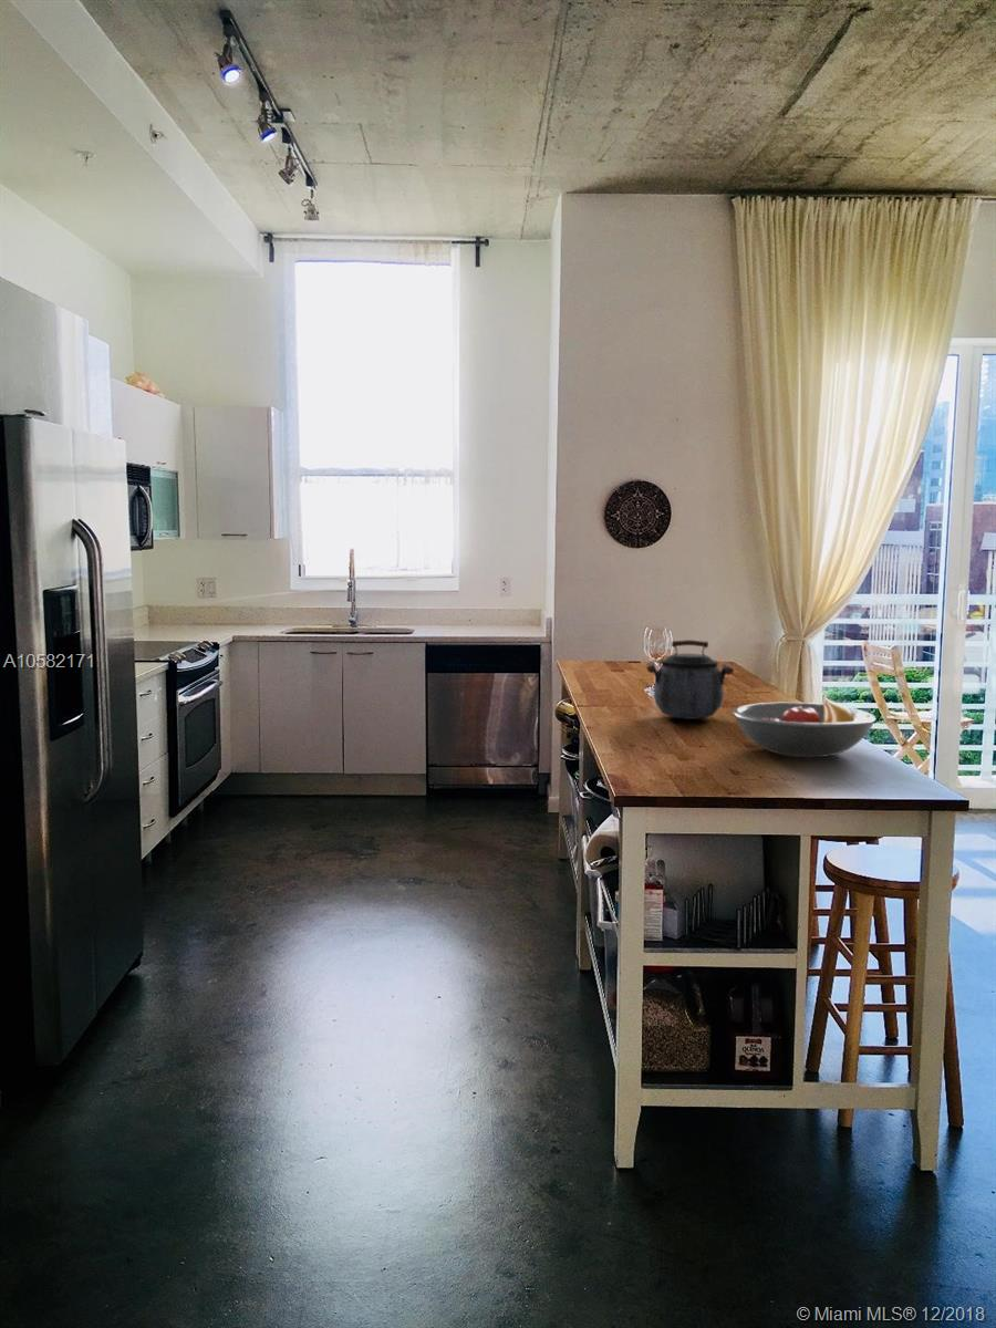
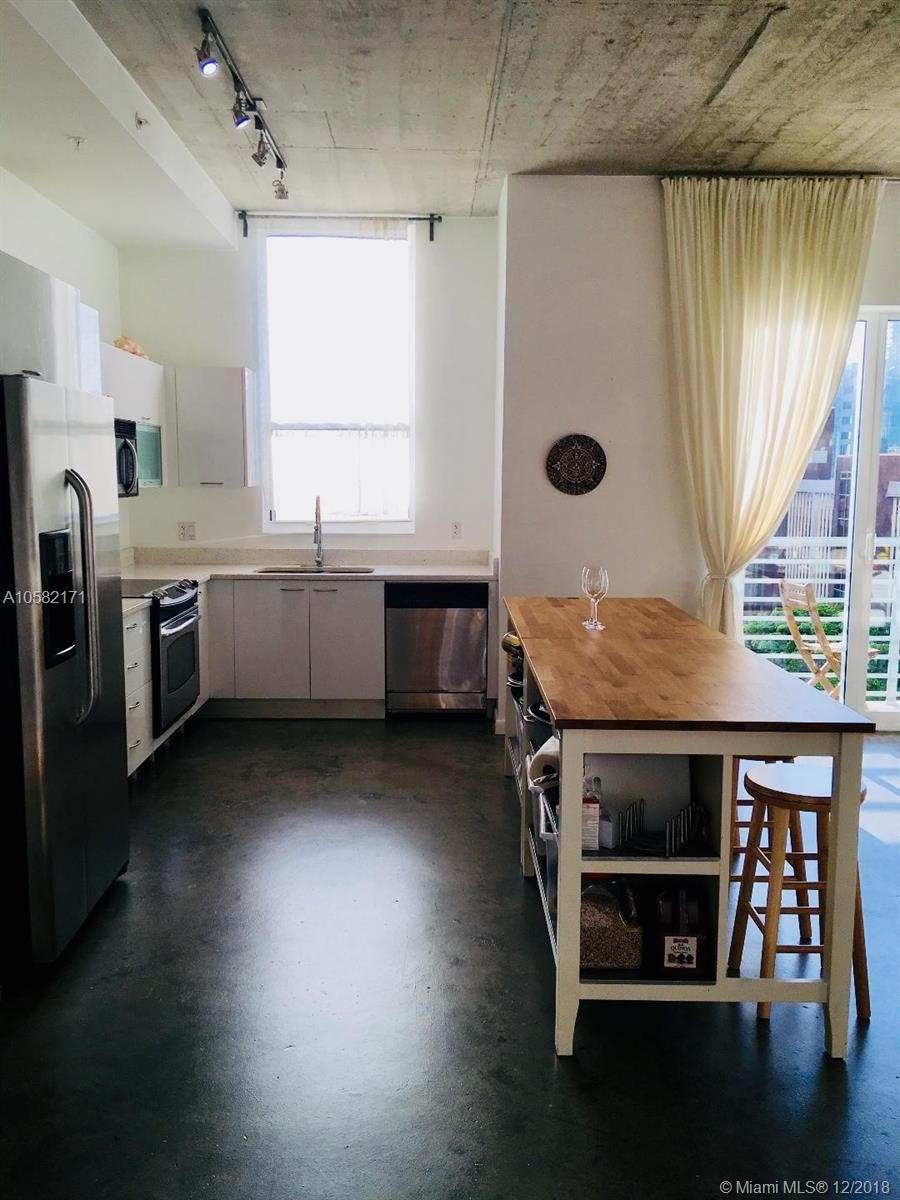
- kettle (688, 678)
- fruit bowl (802, 727)
